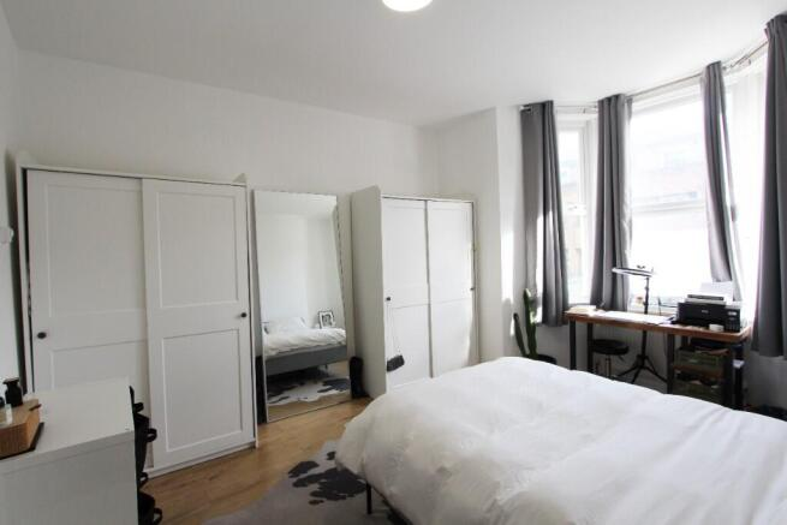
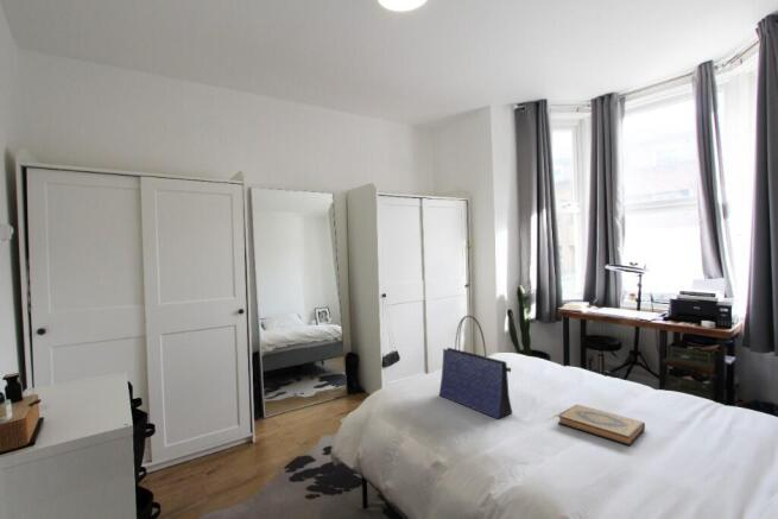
+ tote bag (474, 360)
+ hardback book (600, 422)
